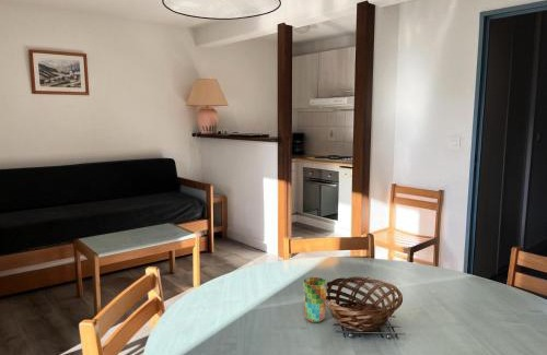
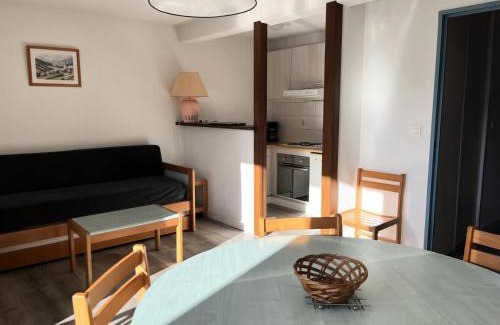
- cup (314, 299)
